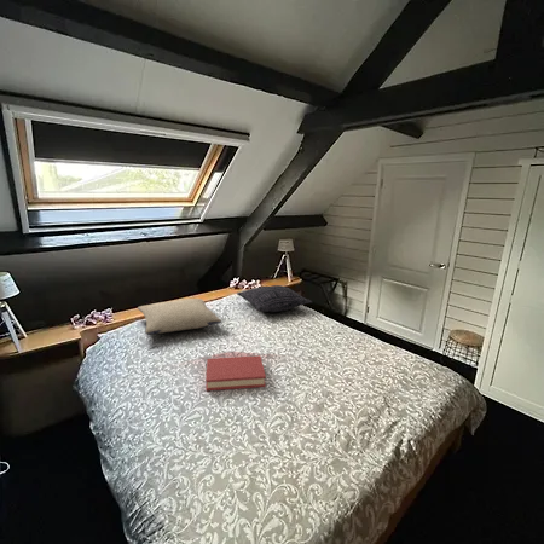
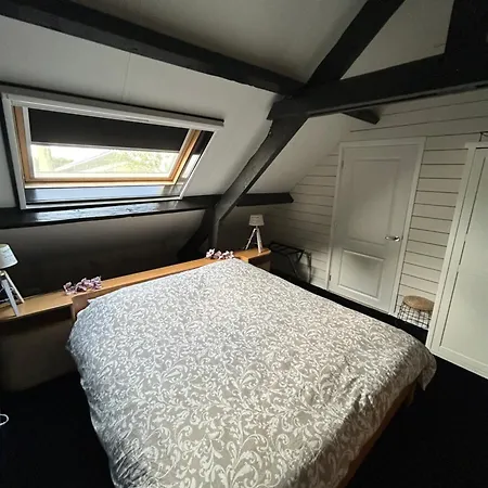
- hardback book (235, 371)
- pillow (272, 297)
- pillow (178, 314)
